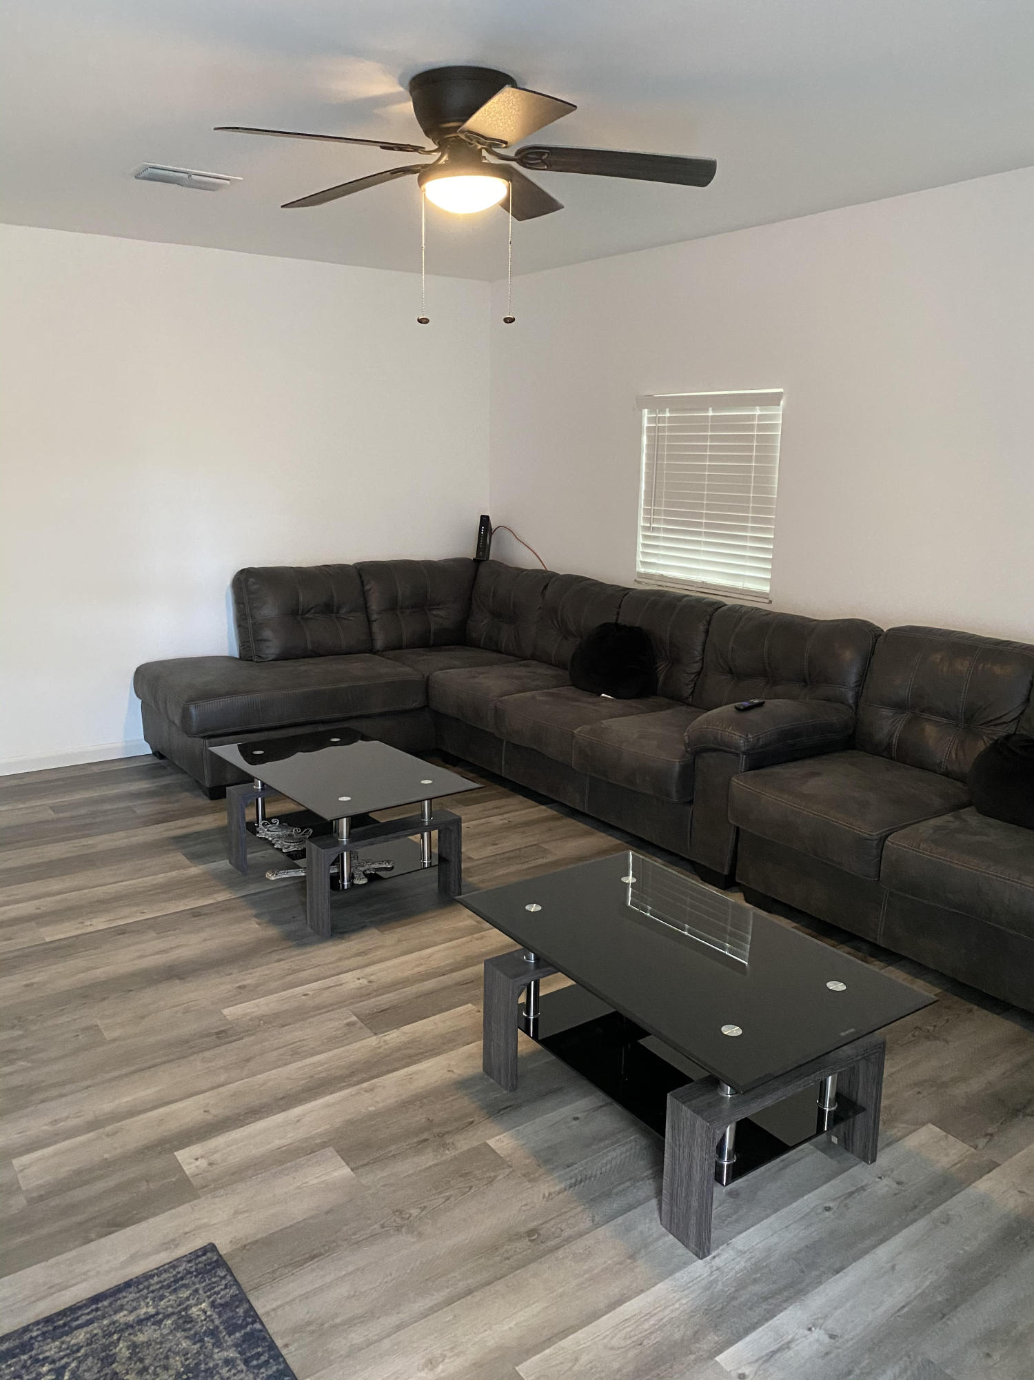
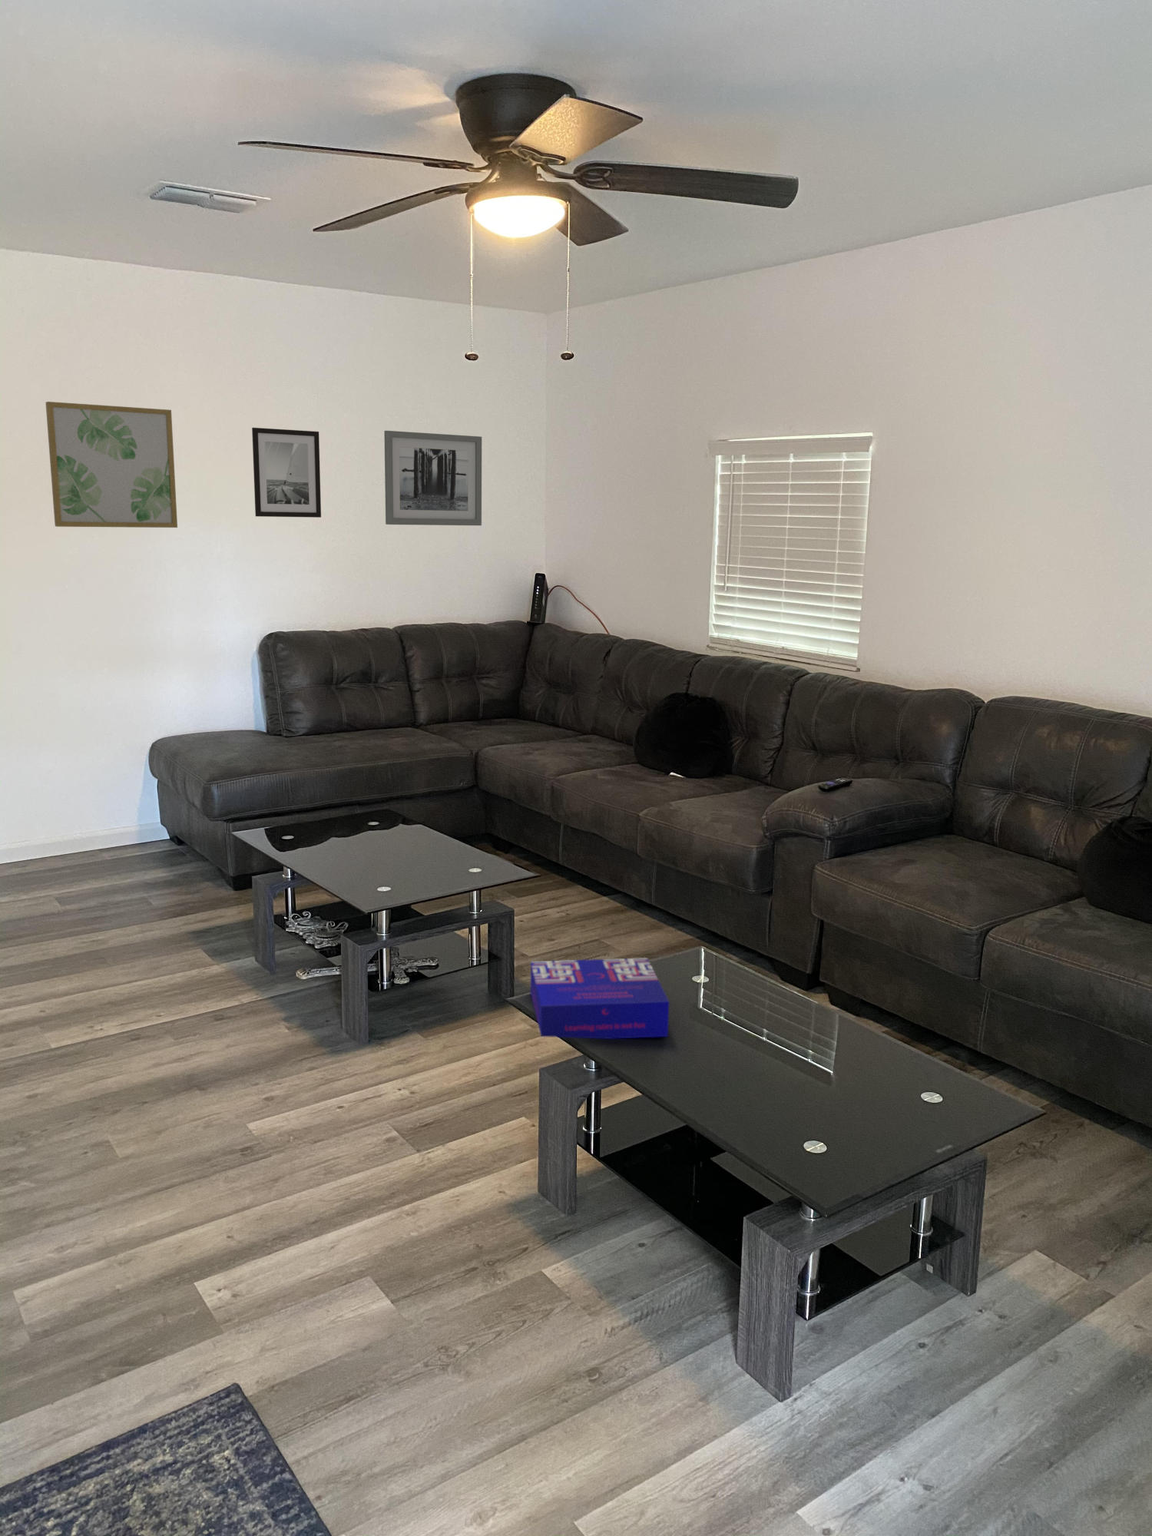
+ wall art (114, 467)
+ wall art (287, 473)
+ wall art (434, 479)
+ board game (597, 998)
